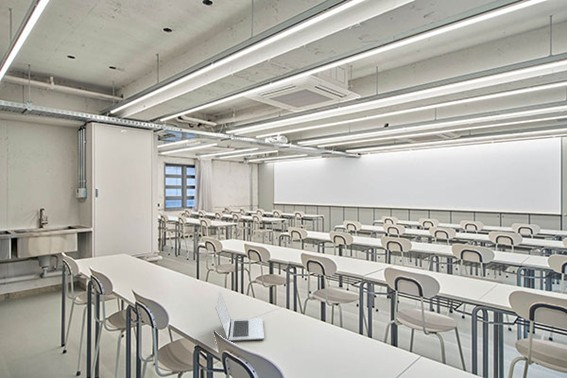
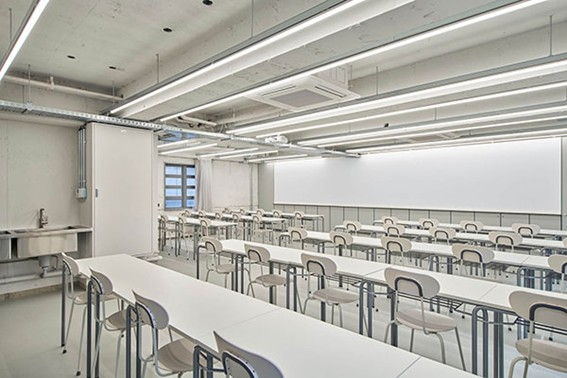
- laptop (240, 319)
